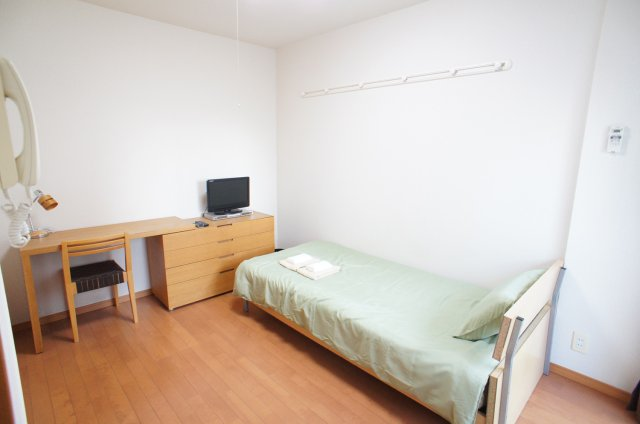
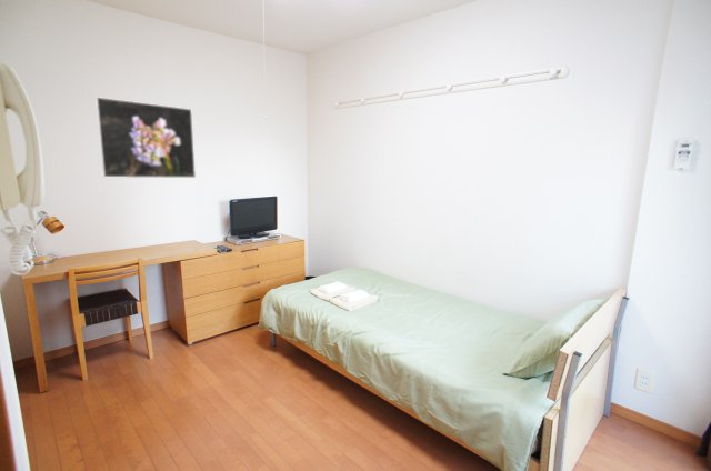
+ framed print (149, 141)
